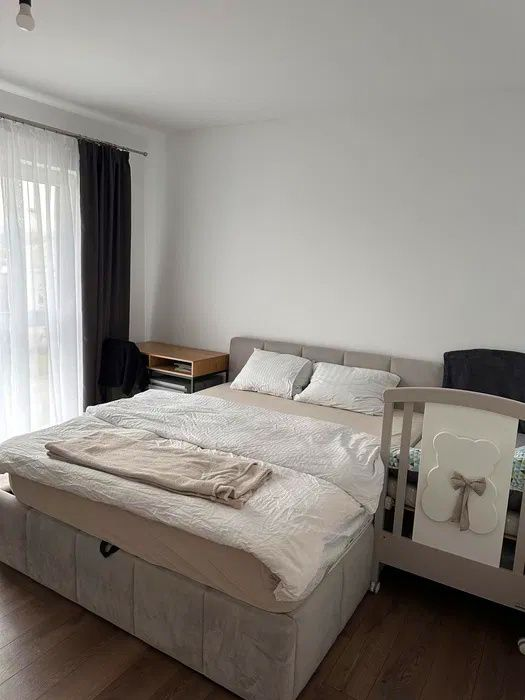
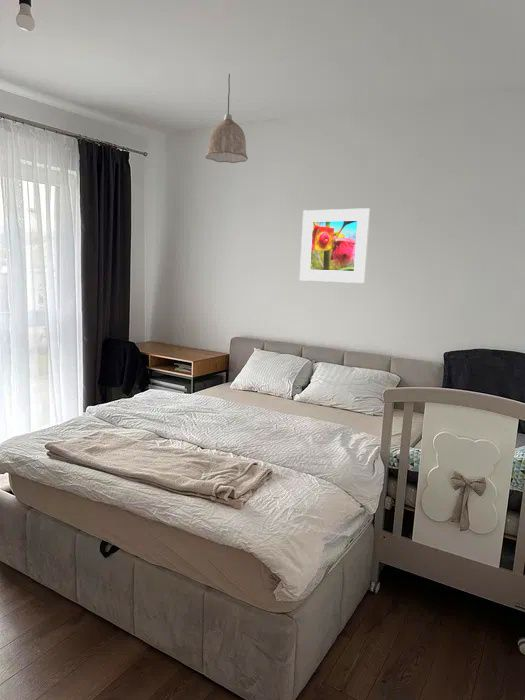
+ pendant lamp (228, 116)
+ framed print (333, 245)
